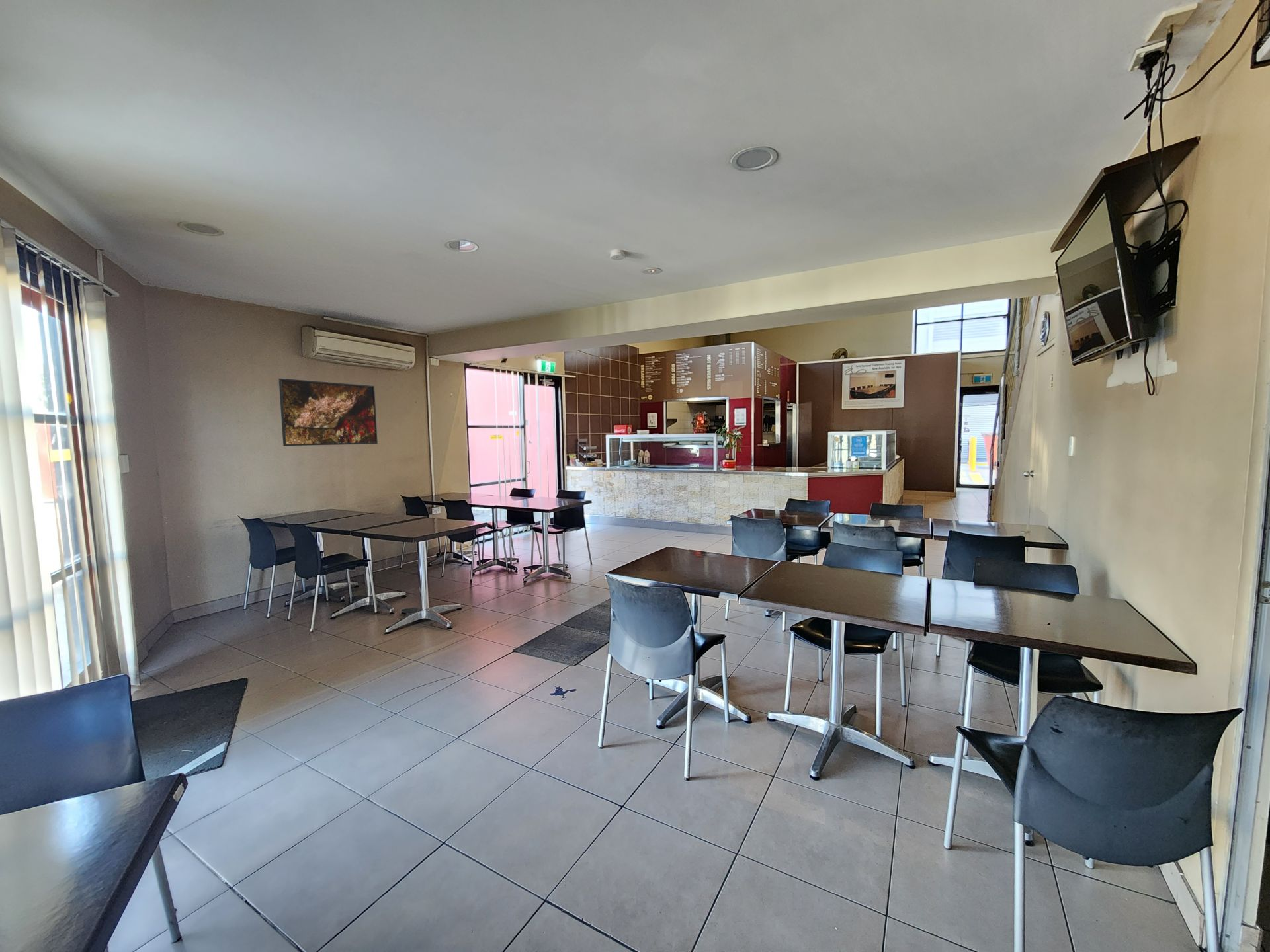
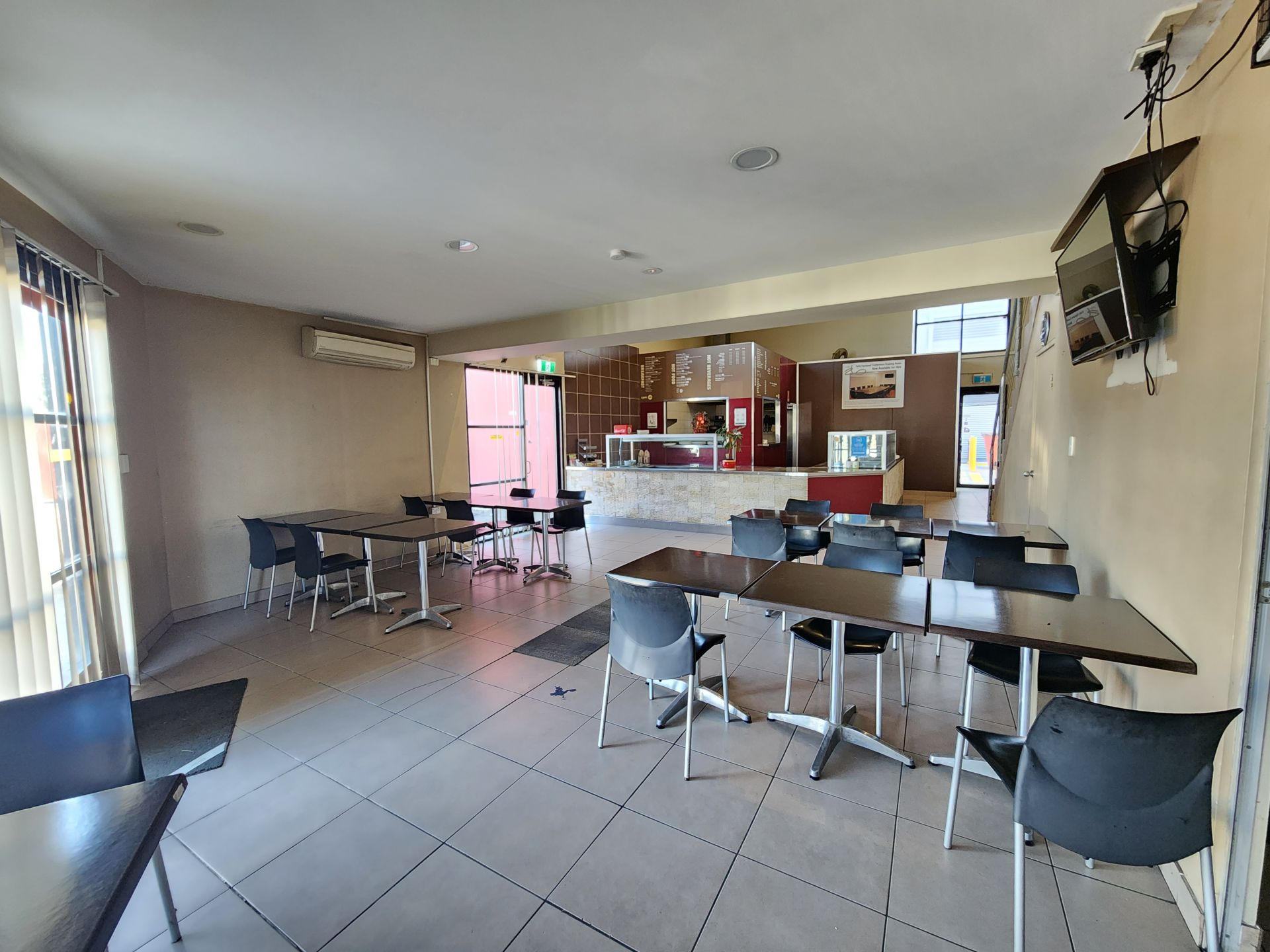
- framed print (332, 413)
